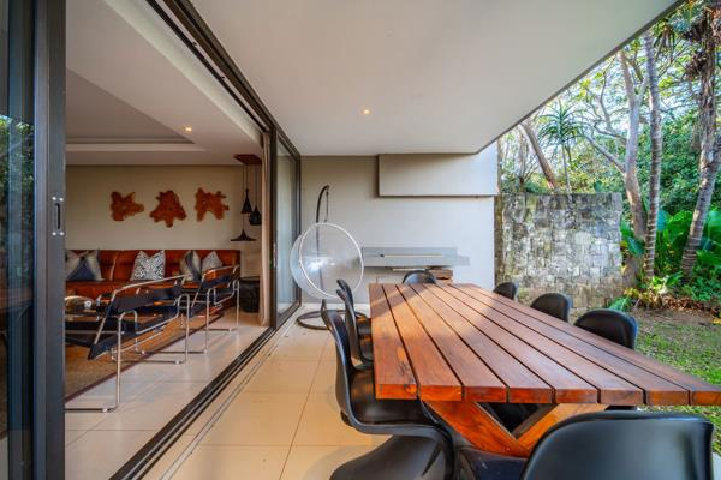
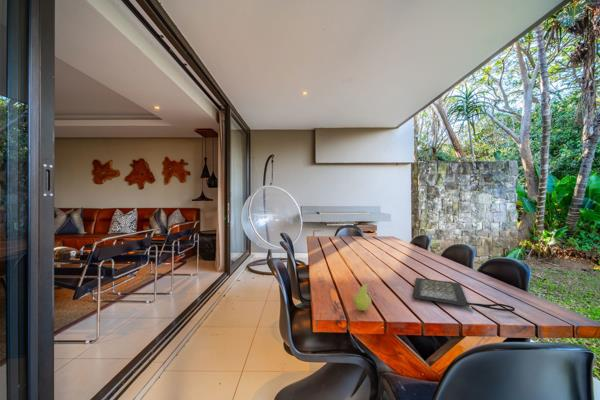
+ fruit (363, 294)
+ clutch bag (440, 290)
